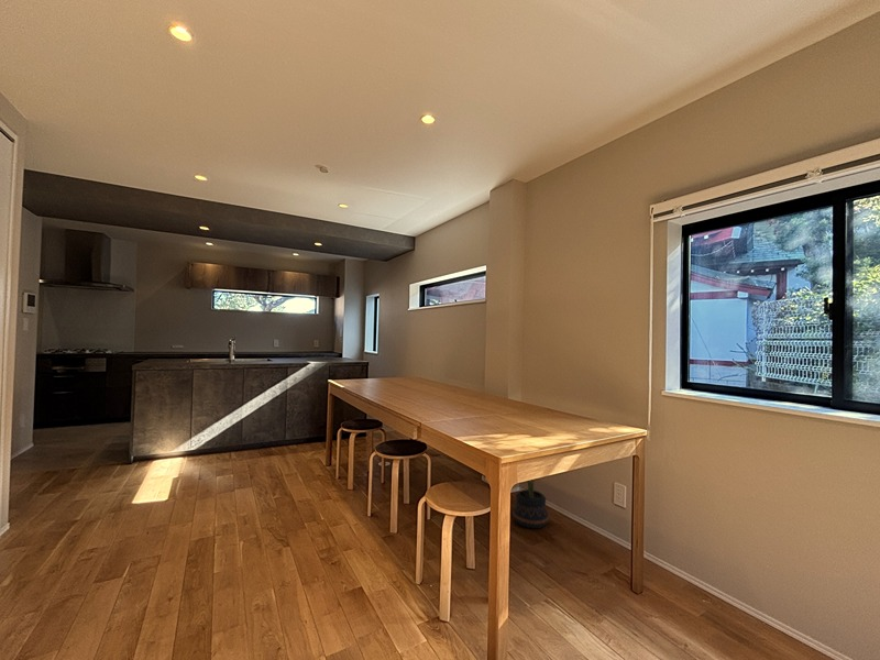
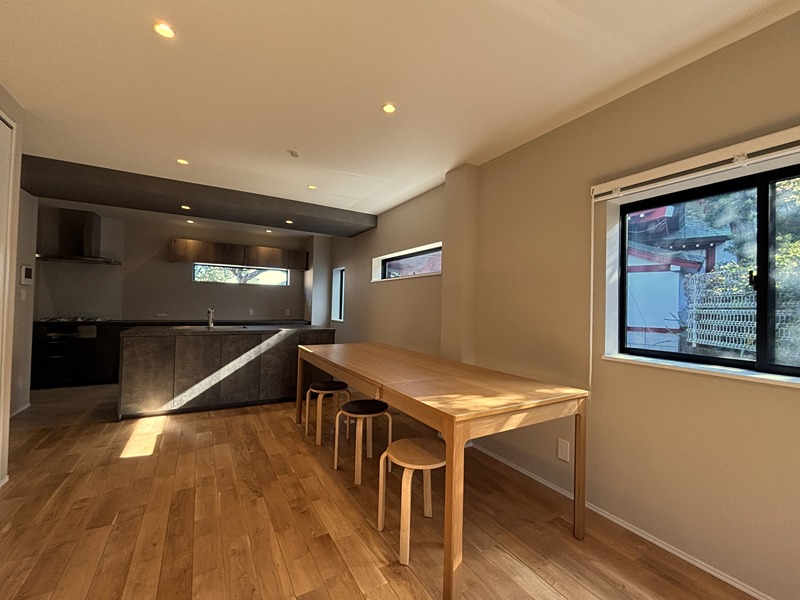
- potted plant (532, 481)
